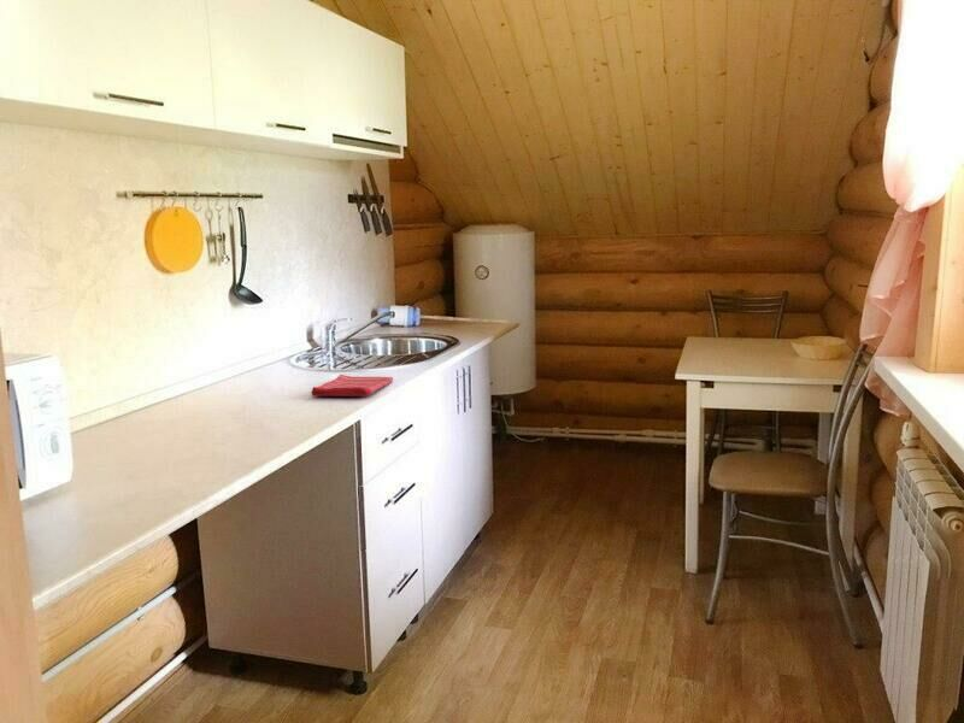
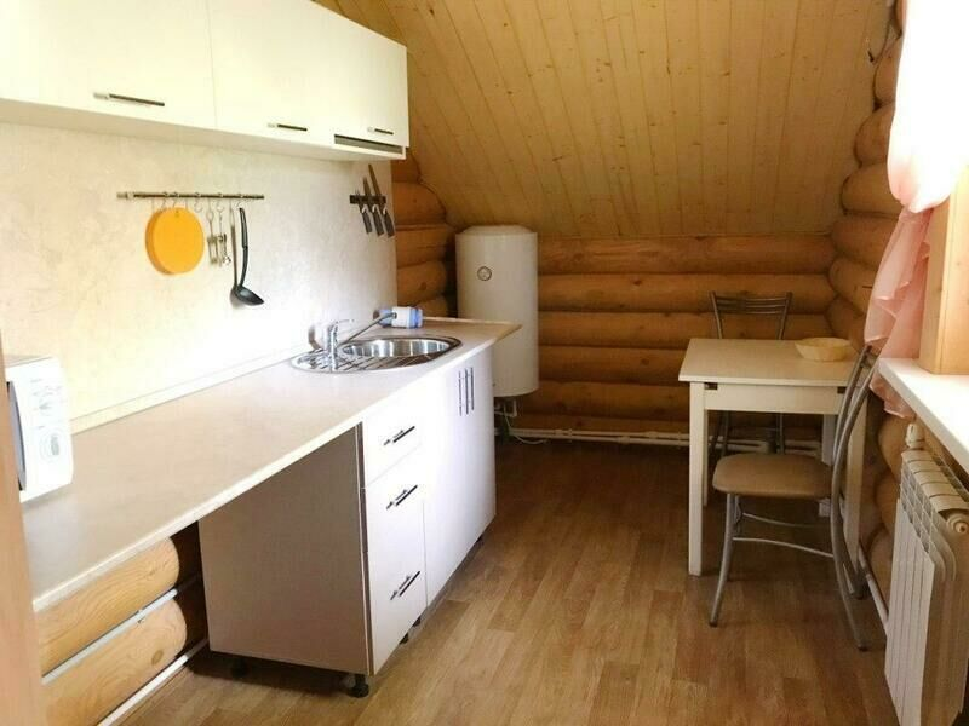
- dish towel (353, 384)
